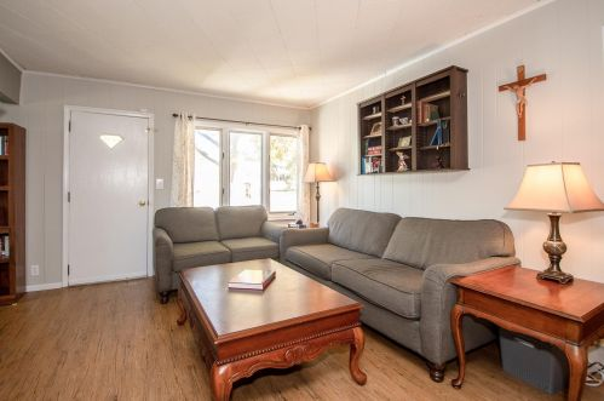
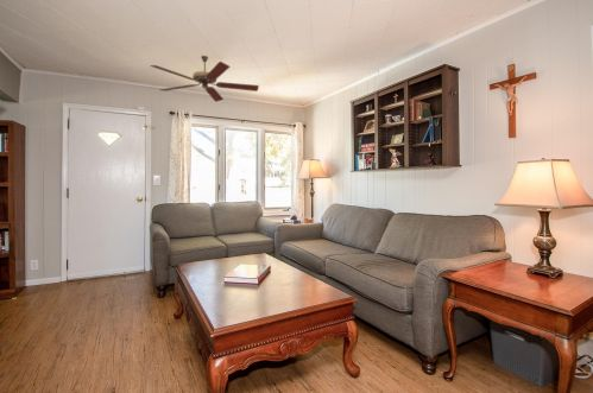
+ ceiling fan (208, 72)
